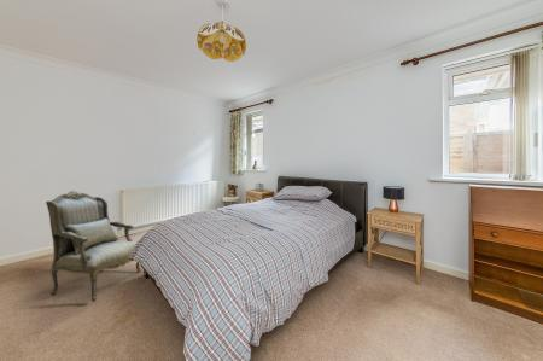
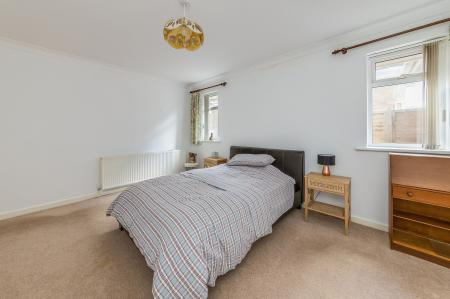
- armchair (97, 237)
